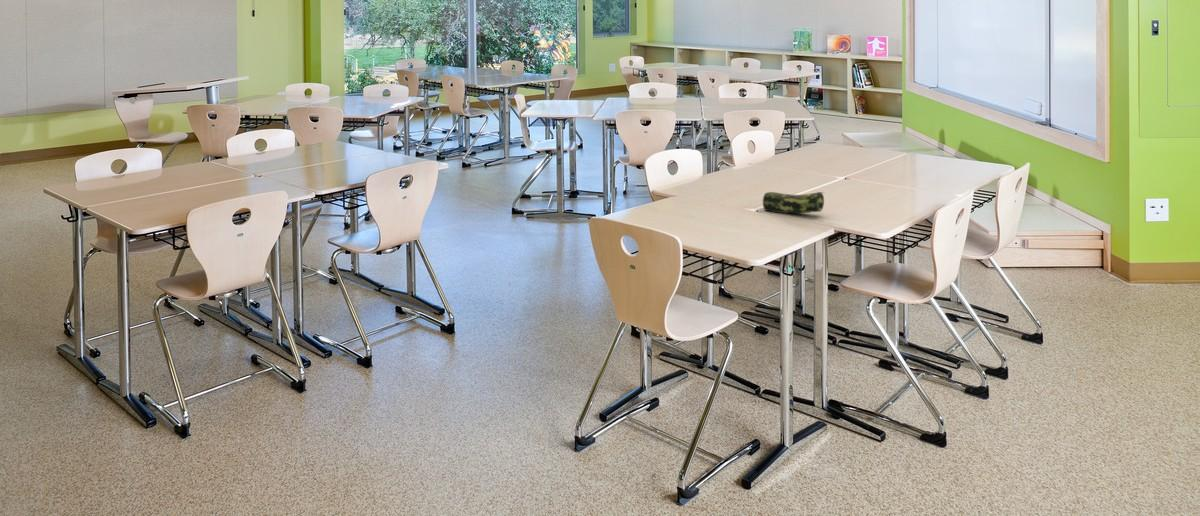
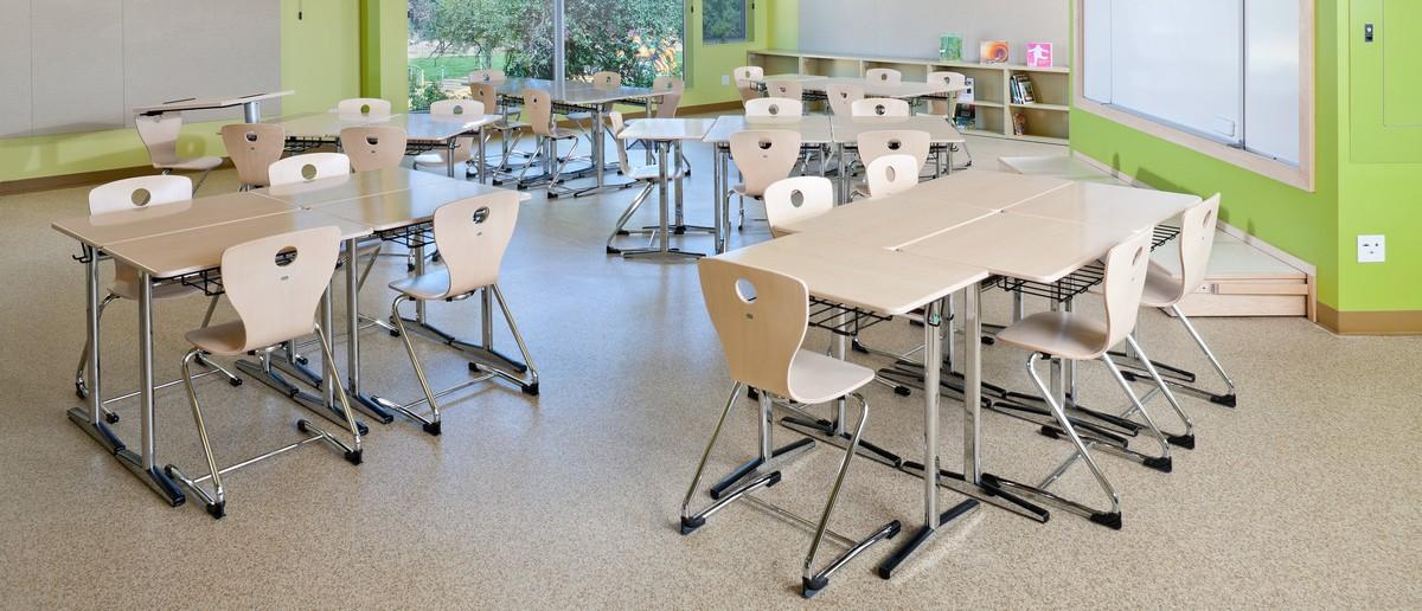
- pencil case (794, 202)
